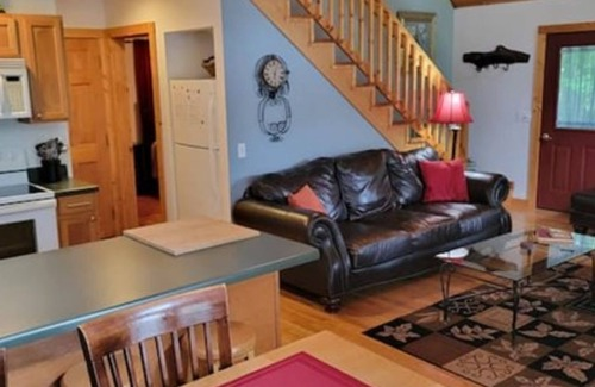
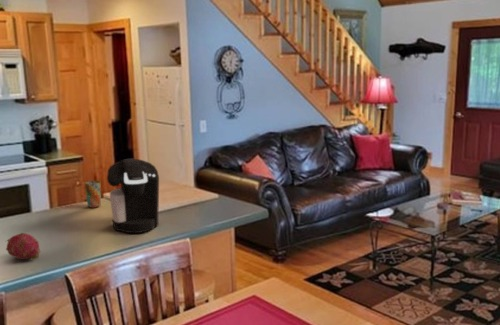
+ coffee maker (134, 194)
+ cup (93, 194)
+ fruit (23, 245)
